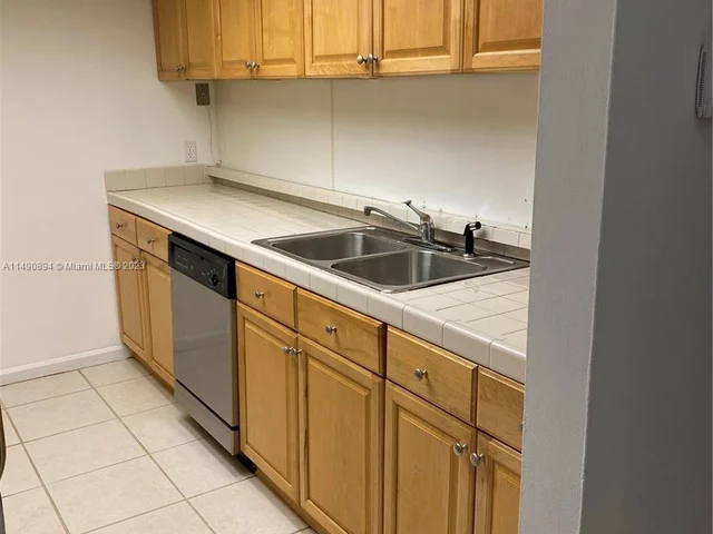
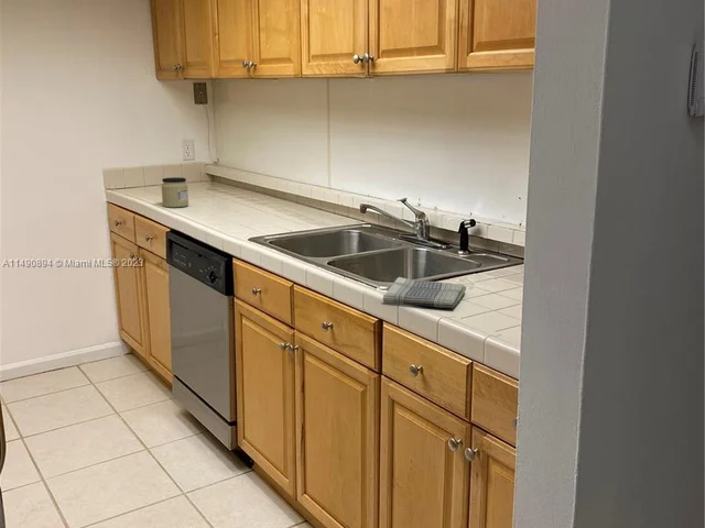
+ jar (174, 191)
+ dish towel (425, 290)
